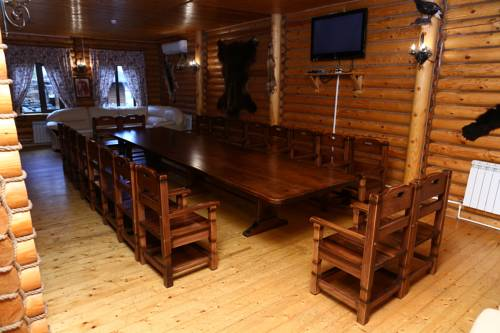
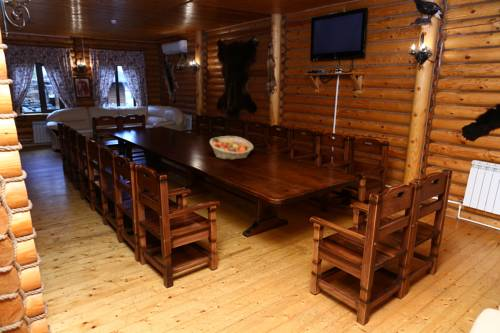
+ fruit basket (231, 147)
